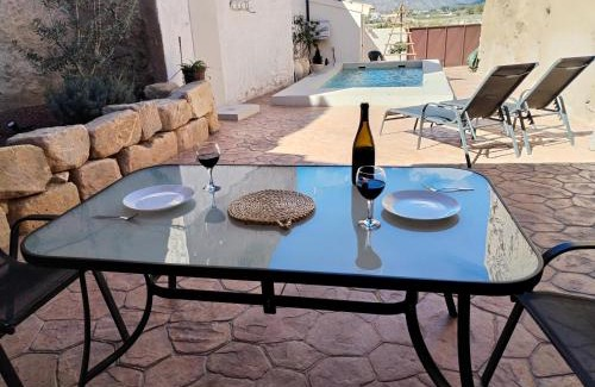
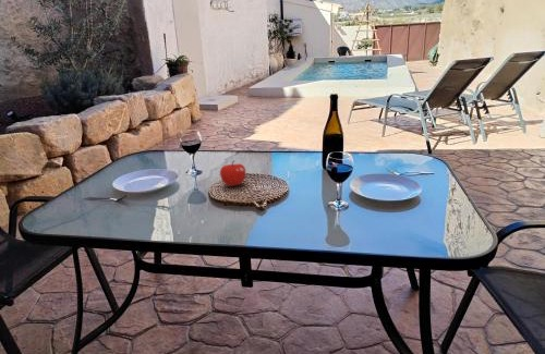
+ fruit (232, 172)
